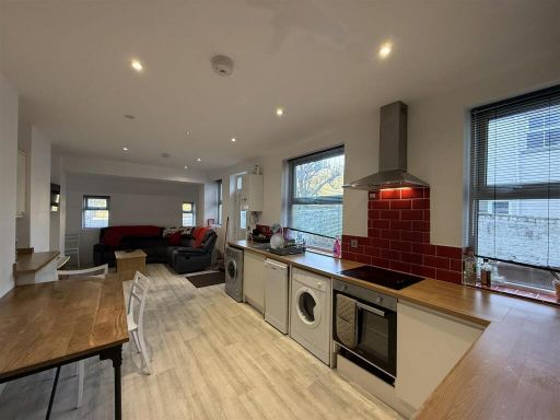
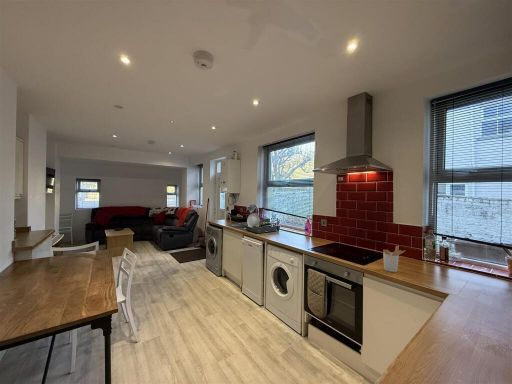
+ utensil holder (393, 258)
